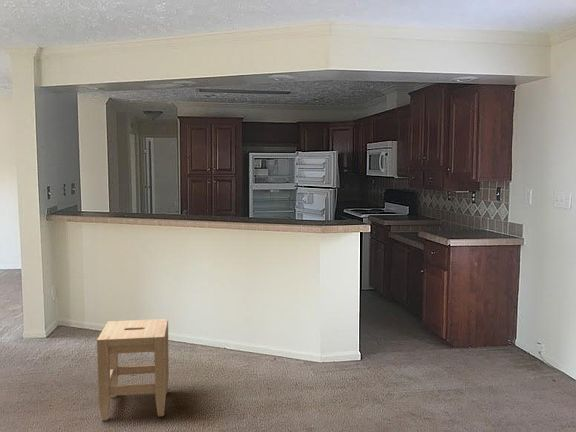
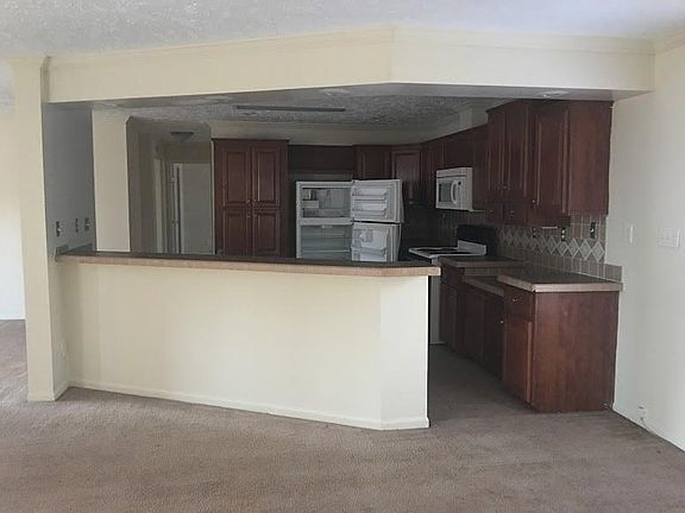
- stool (135, 367)
